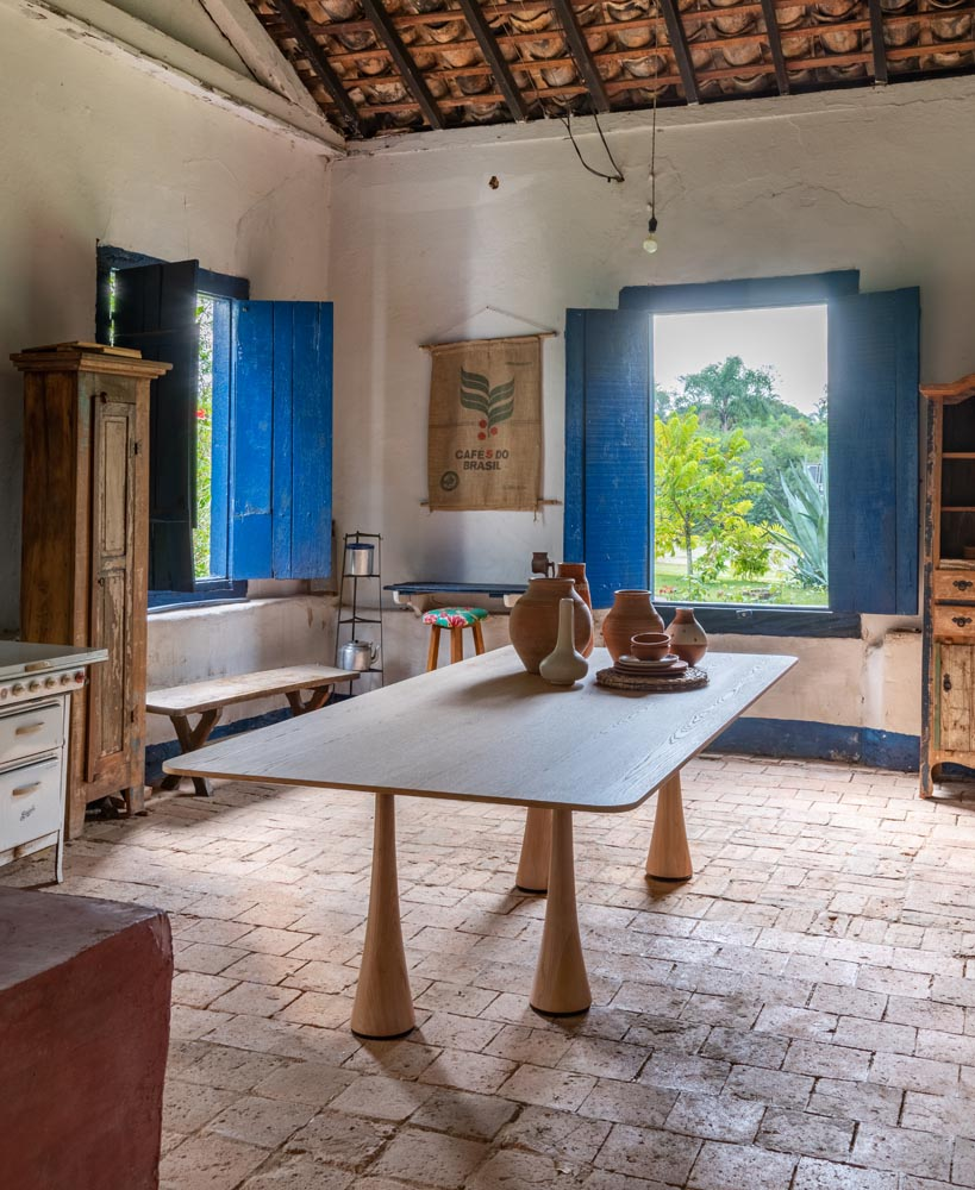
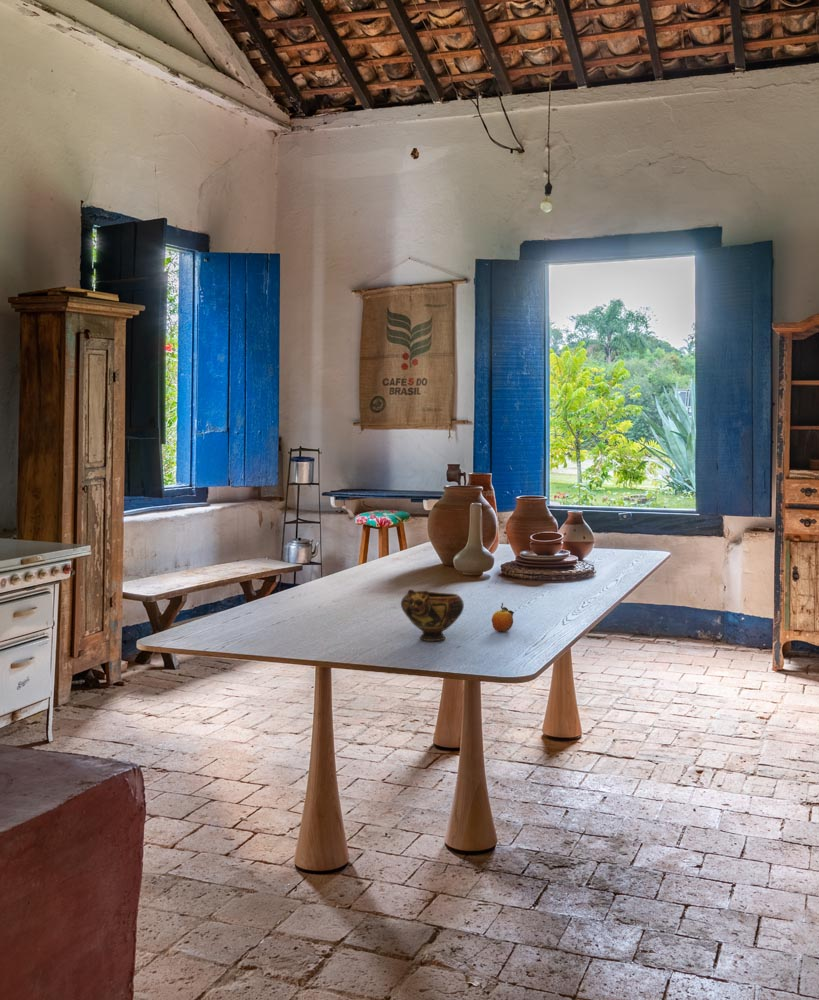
+ ceramic bowl (430, 613)
+ fruit (505, 615)
